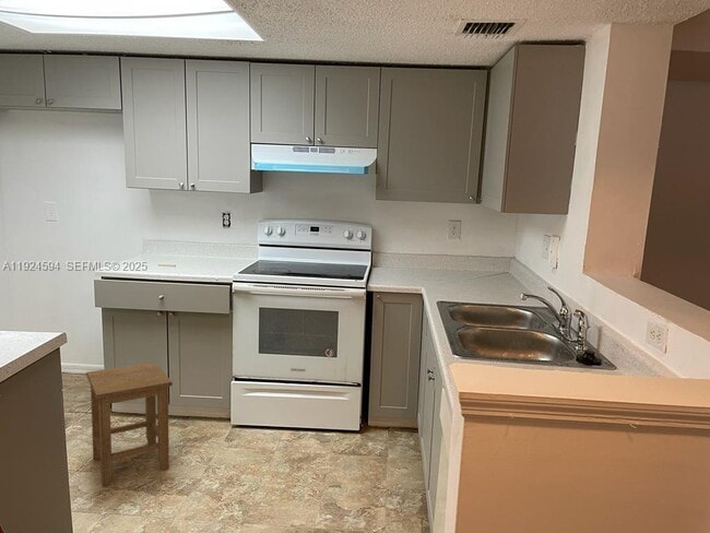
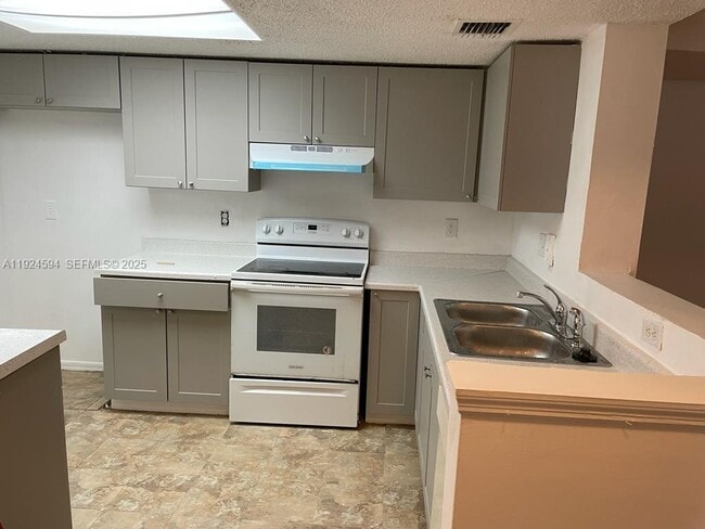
- stool (130, 424)
